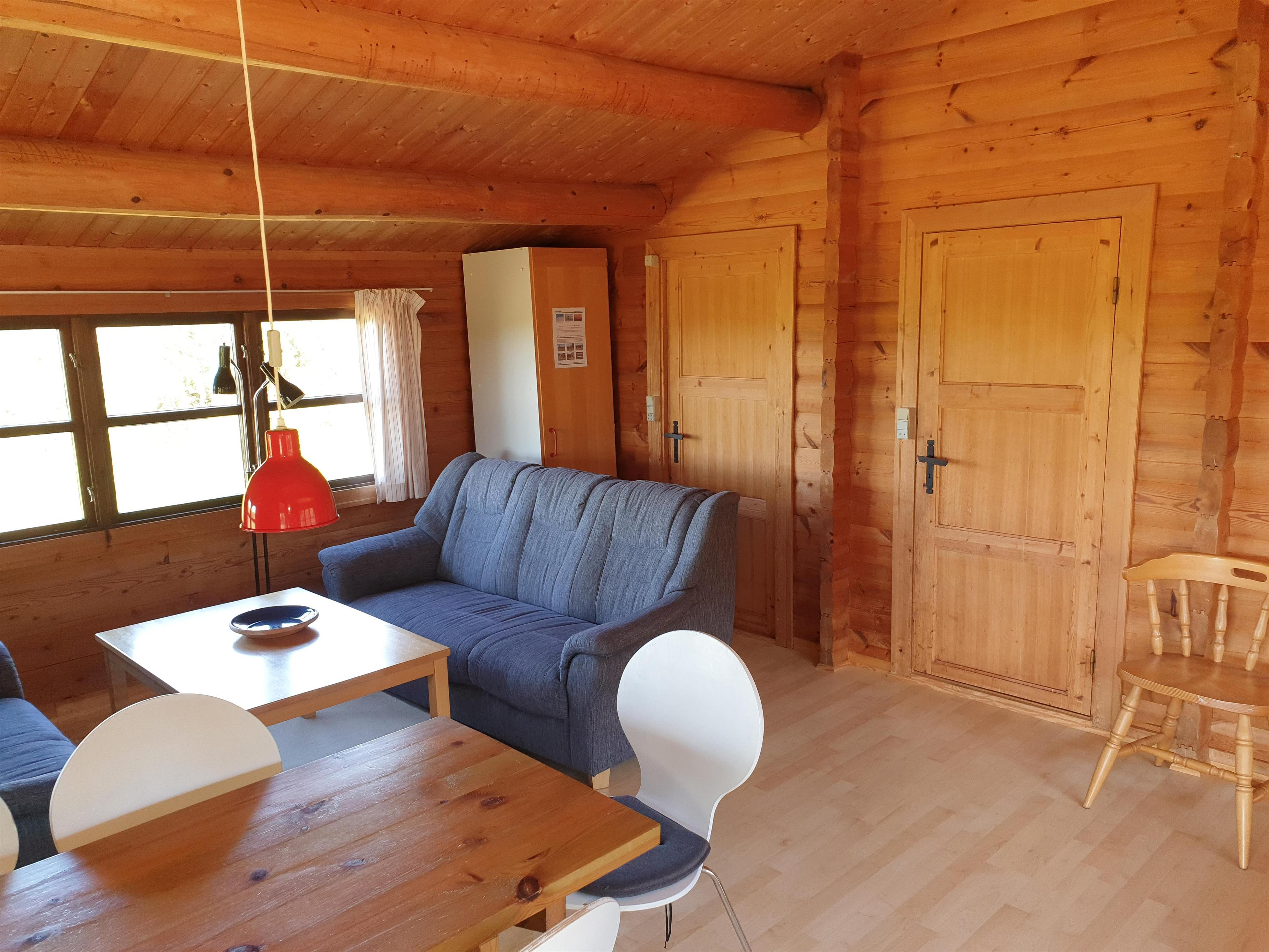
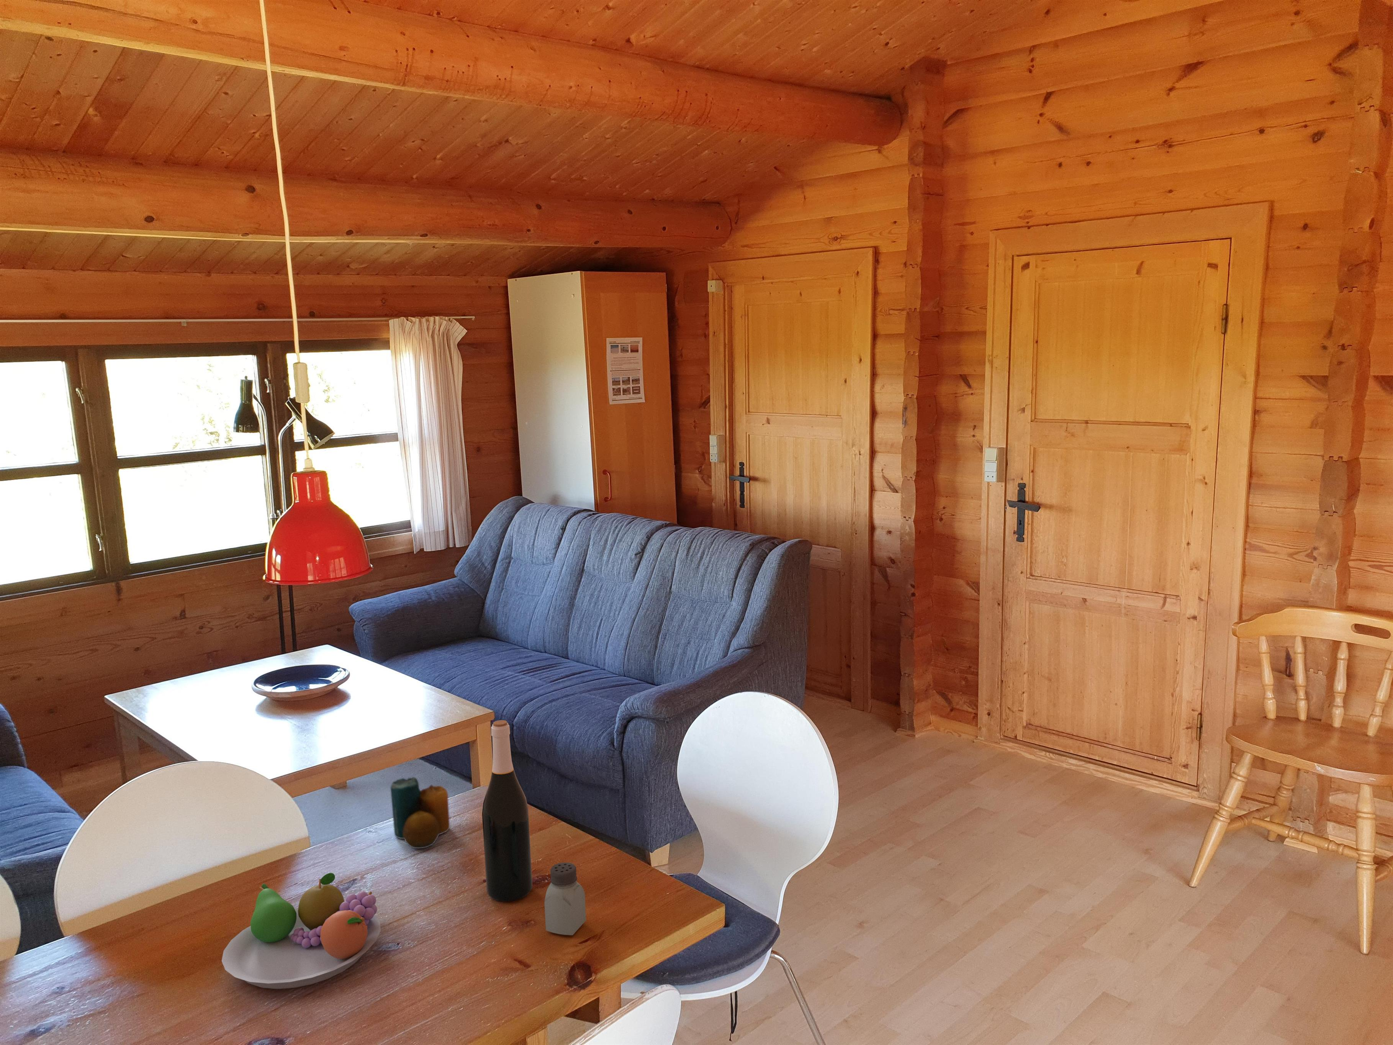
+ fruit bowl (301, 924)
+ candle (425, 809)
+ wine bottle (505, 808)
+ saltshaker (564, 898)
